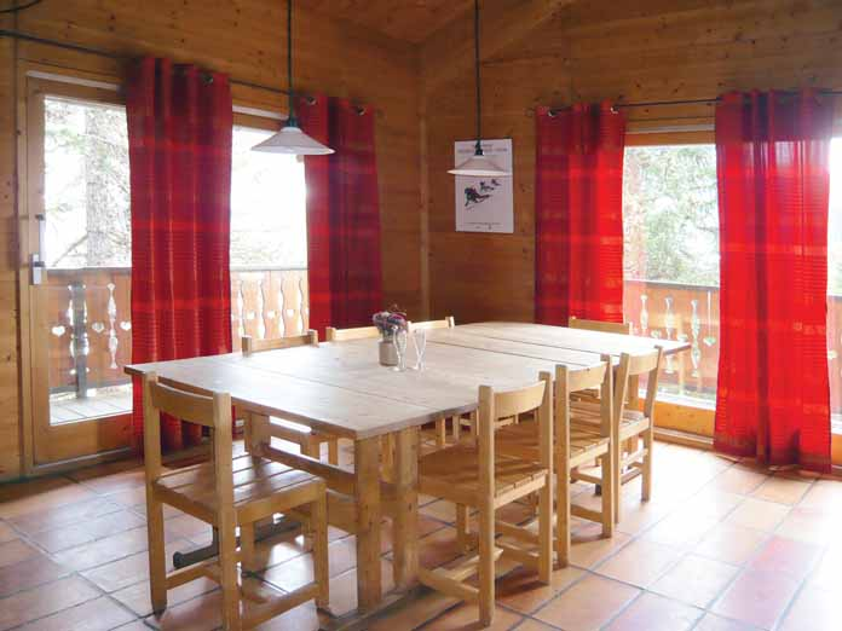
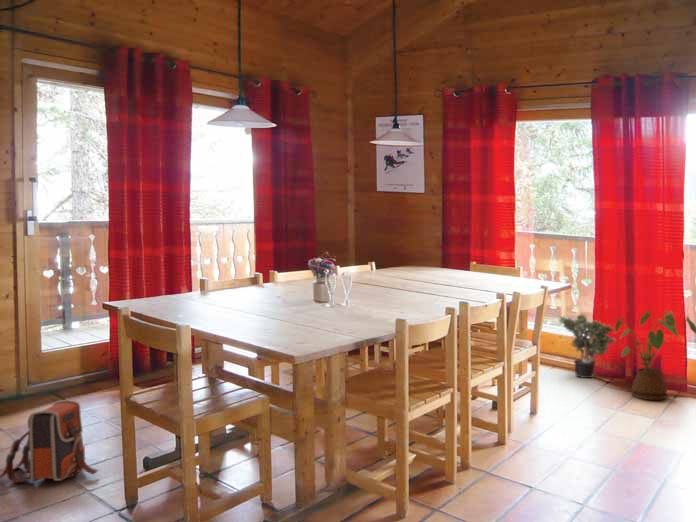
+ house plant (653, 354)
+ potted plant (584, 345)
+ backpack (47, 441)
